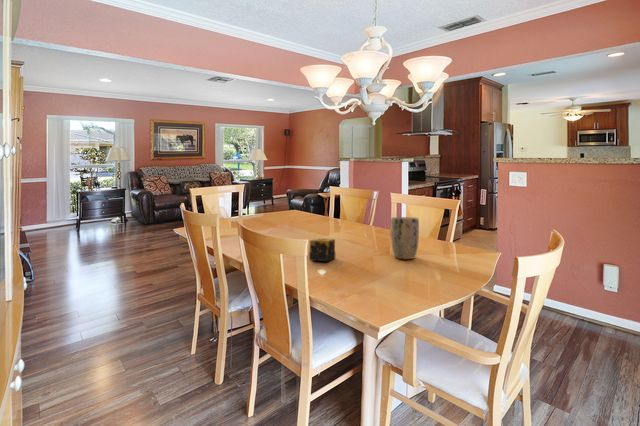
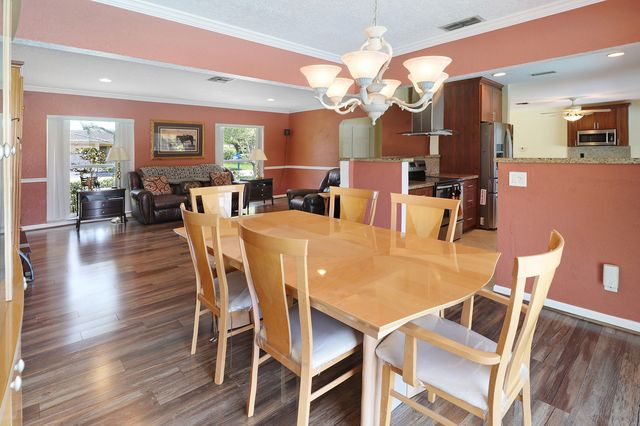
- candle (322, 249)
- plant pot (404, 237)
